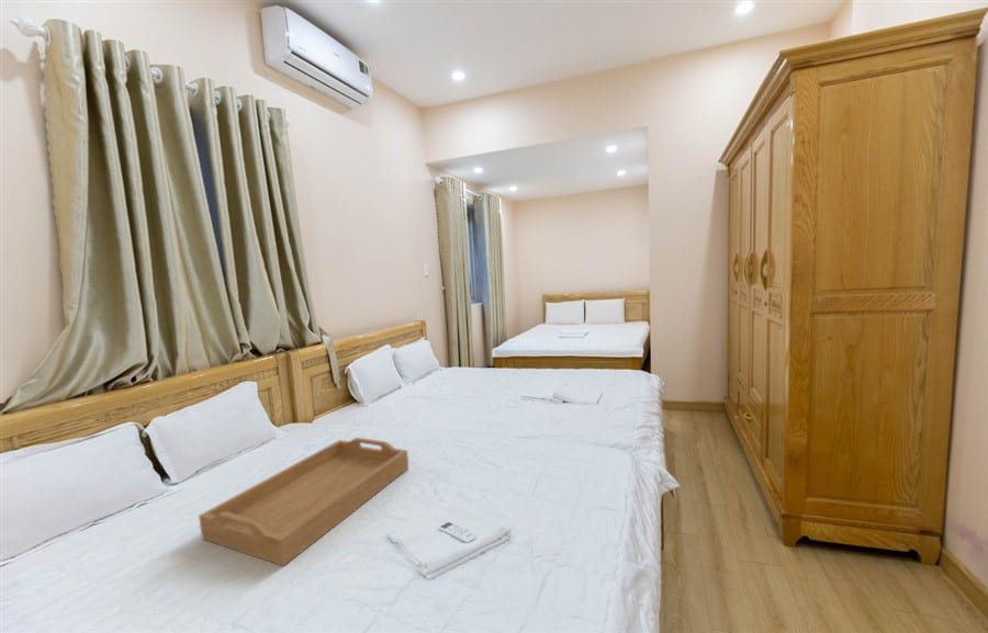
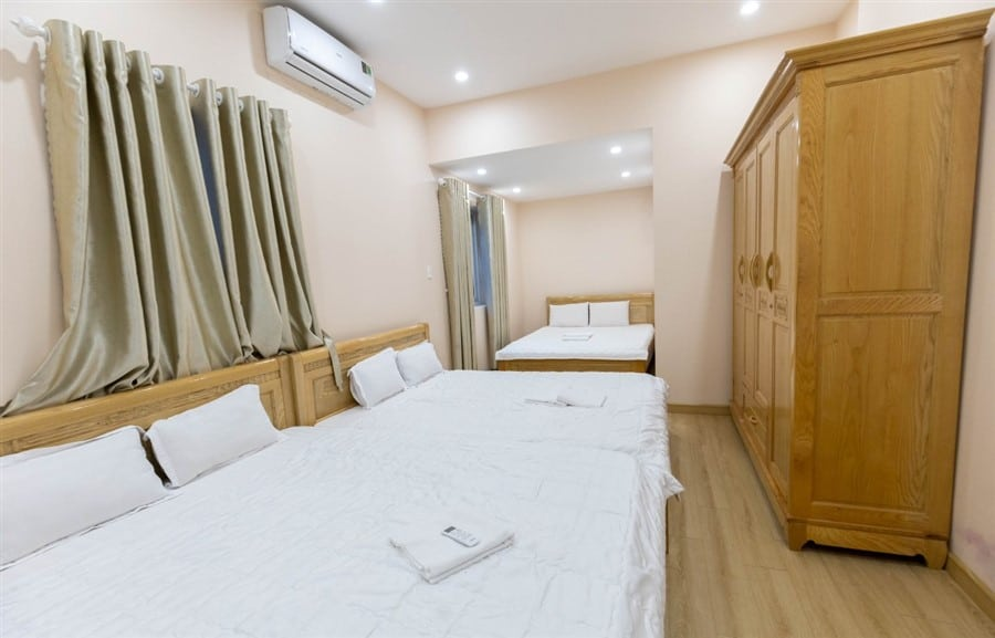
- serving tray (317, 485)
